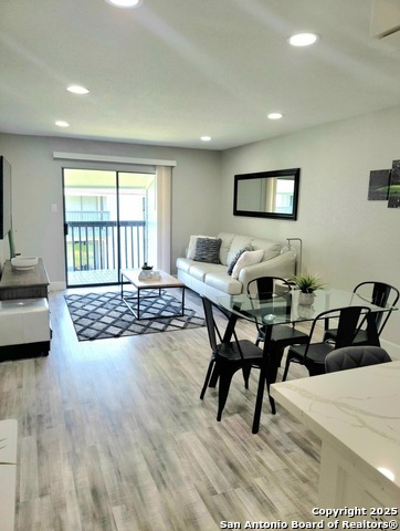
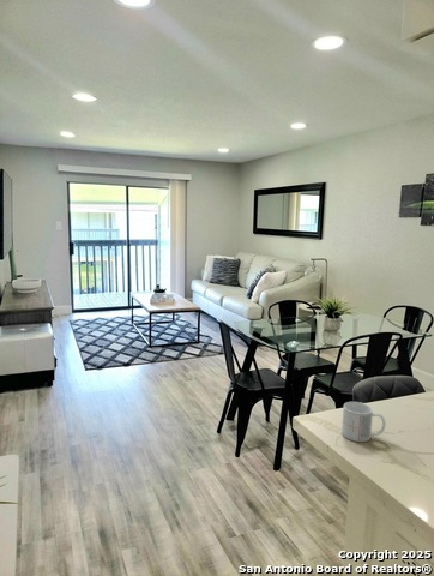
+ mug (363, 421)
